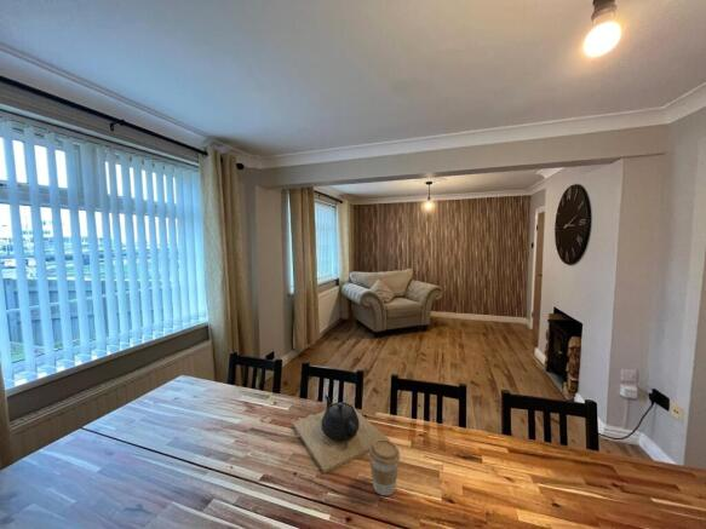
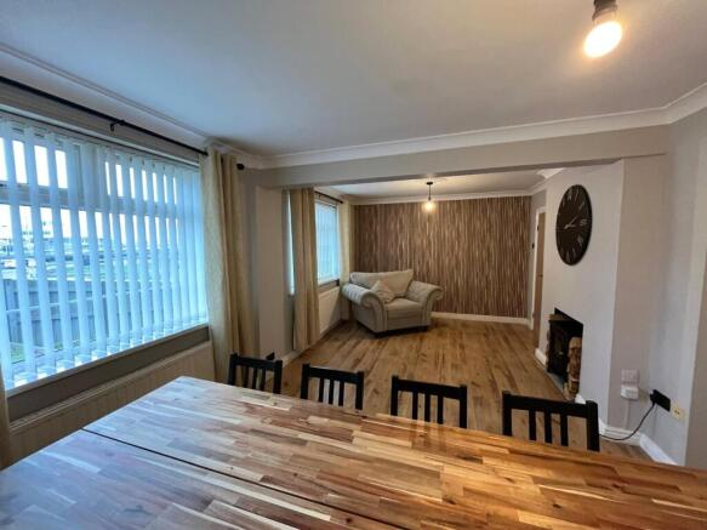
- teapot (338, 418)
- coffee cup (384, 465)
